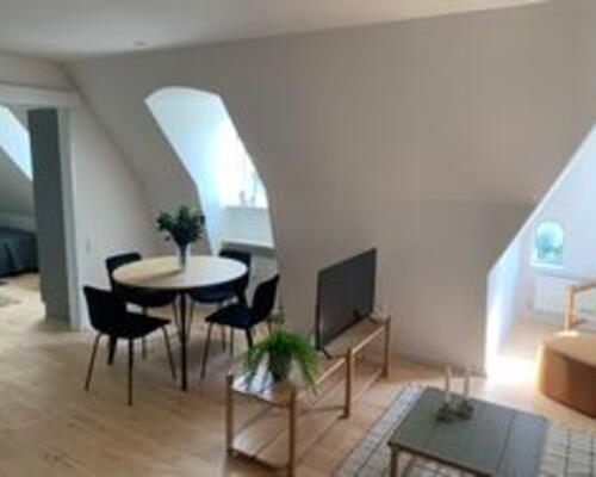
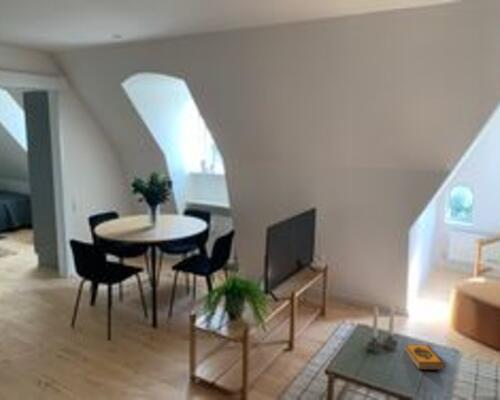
+ hardback book (424, 356)
